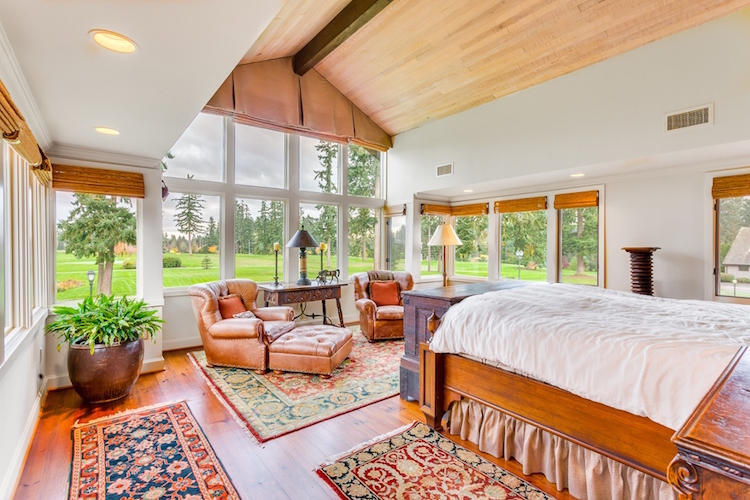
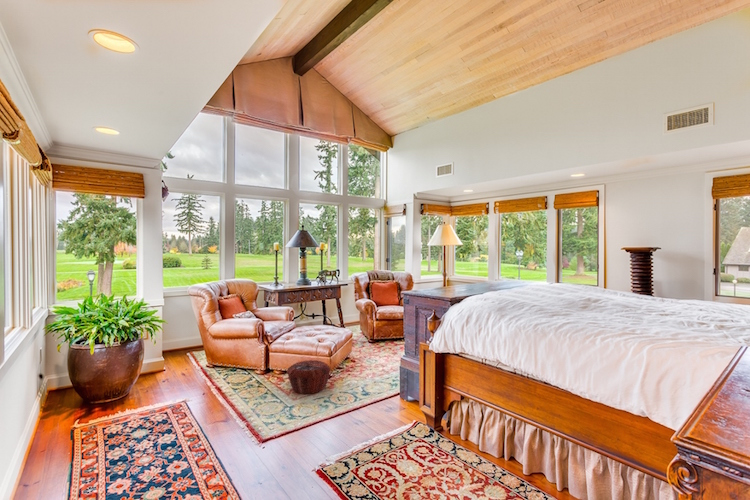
+ woven basket (309, 374)
